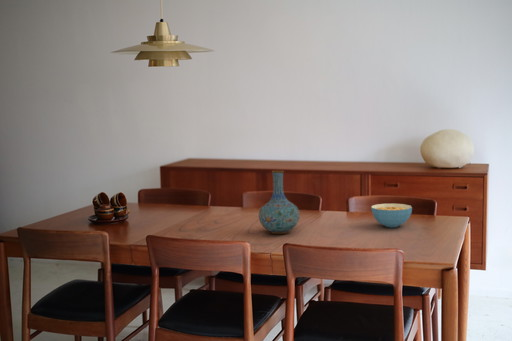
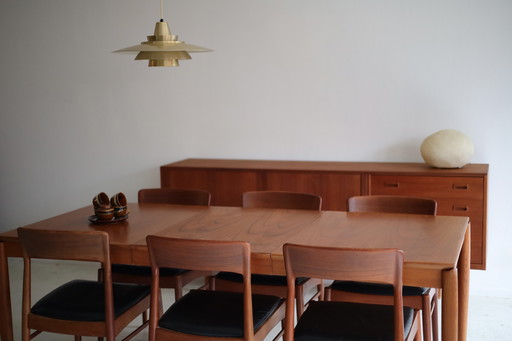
- cereal bowl (391, 216)
- vase (278, 202)
